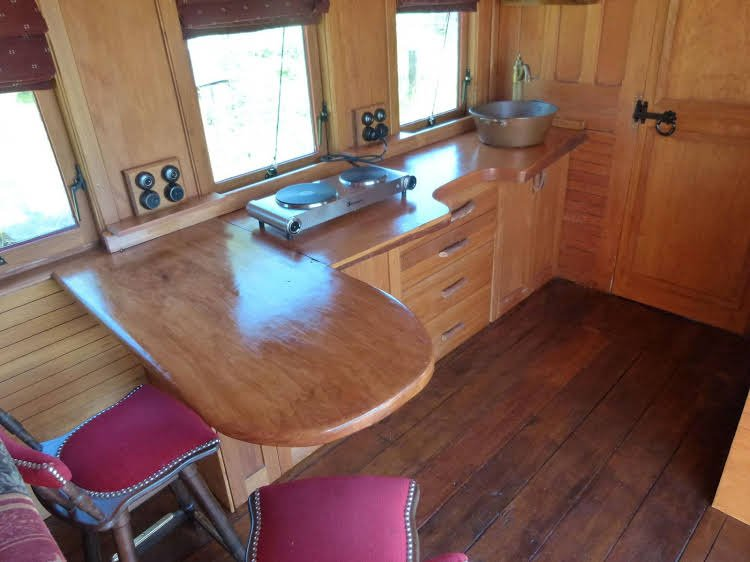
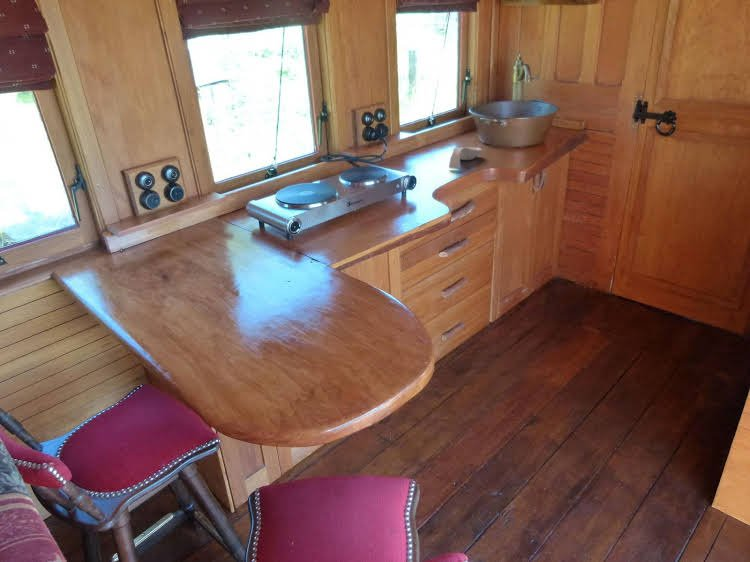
+ spoon rest (463, 153)
